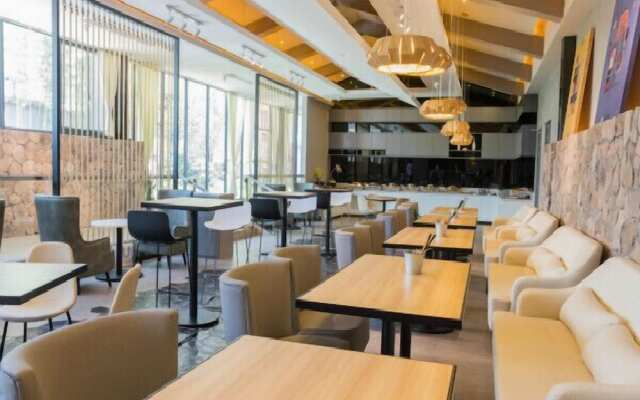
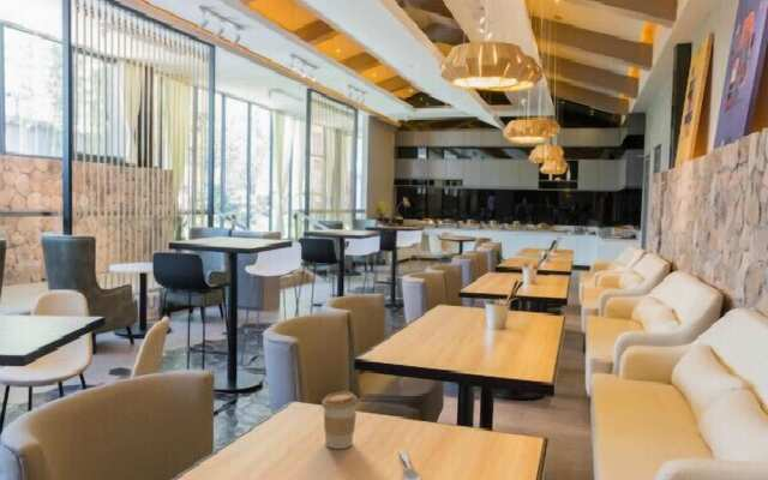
+ coffee cup (338, 419)
+ spoon (407, 464)
